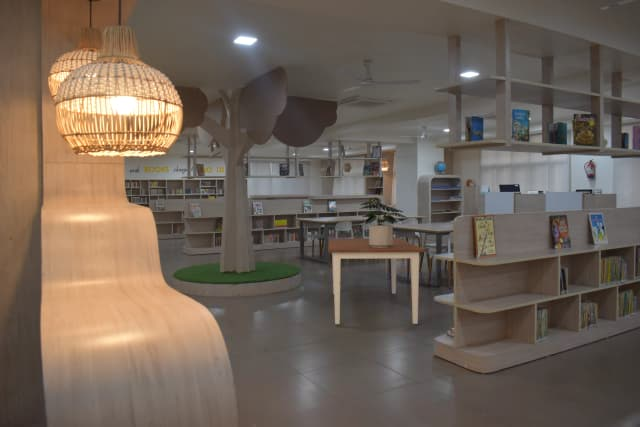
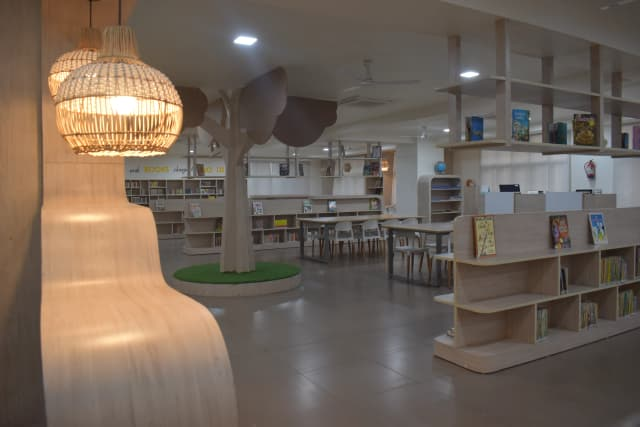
- dining table (367, 258)
- potted plant (381, 223)
